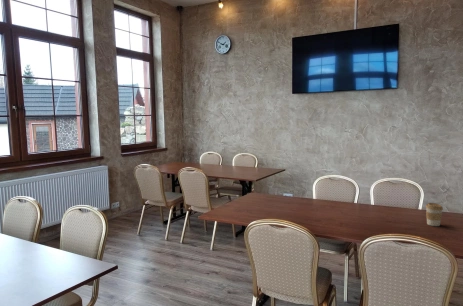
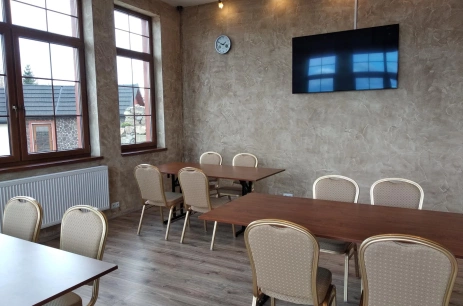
- coffee cup (433, 214)
